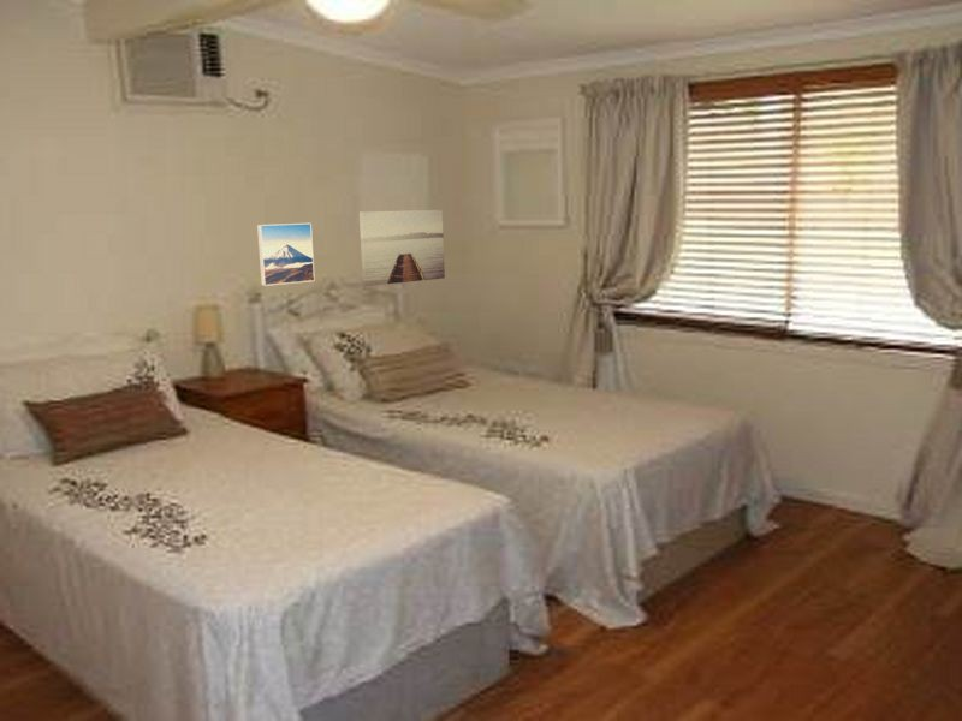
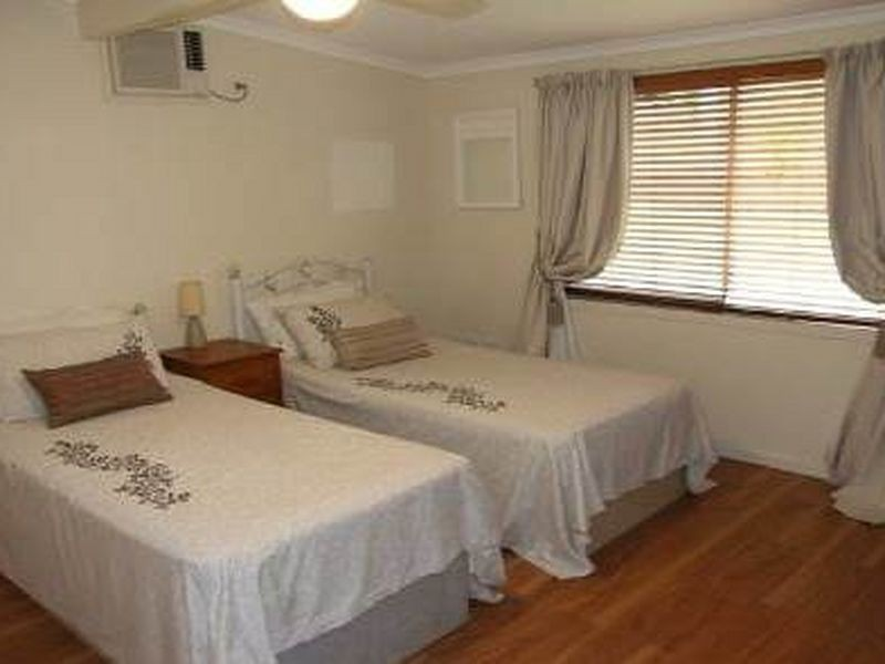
- wall art (403, 246)
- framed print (286, 254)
